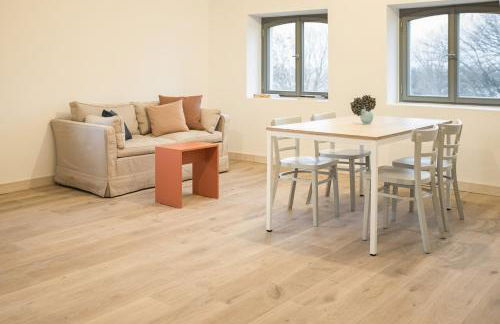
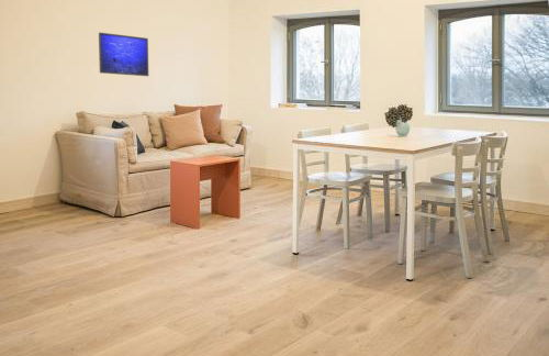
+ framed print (124, 55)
